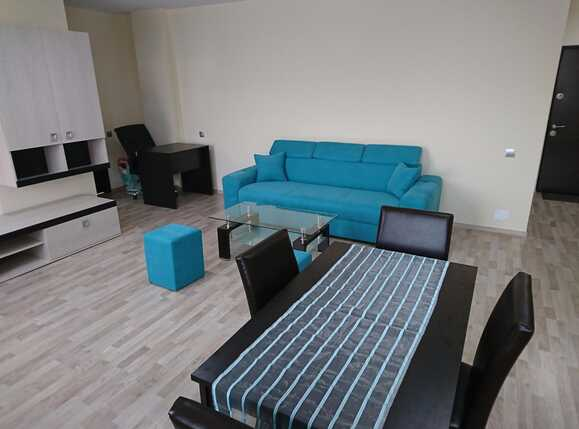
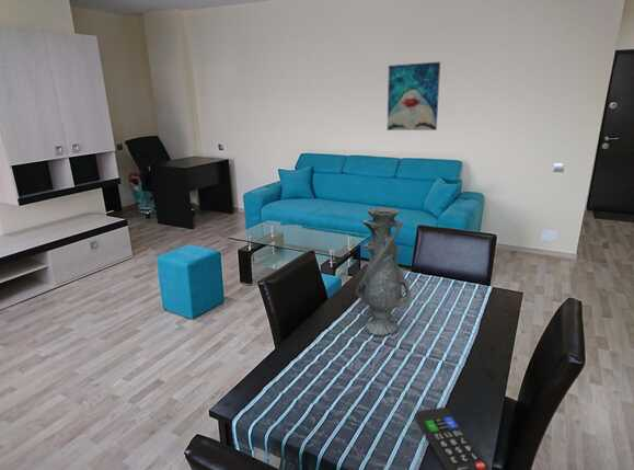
+ wall art (412, 98)
+ vase (382, 271)
+ remote control (449, 440)
